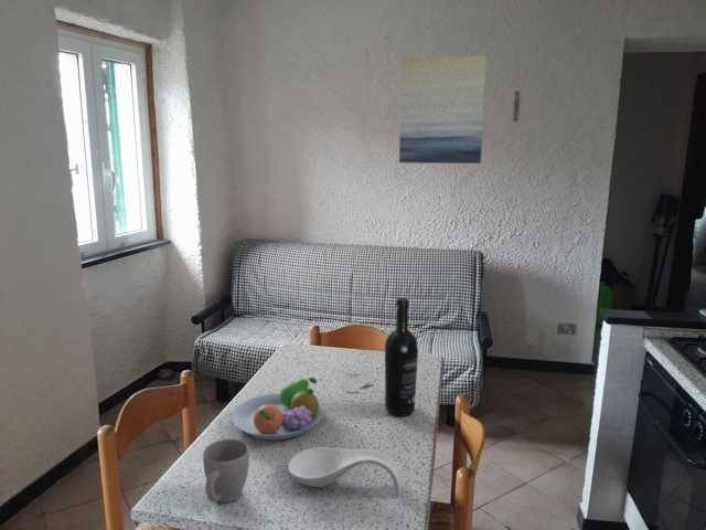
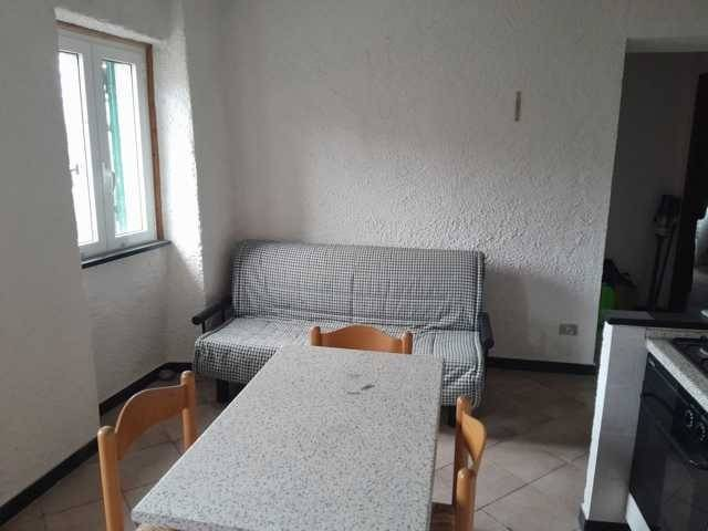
- fruit bowl (281, 403)
- spoon rest (344, 466)
- wall art (441, 110)
- mug (223, 476)
- wine bottle (400, 356)
